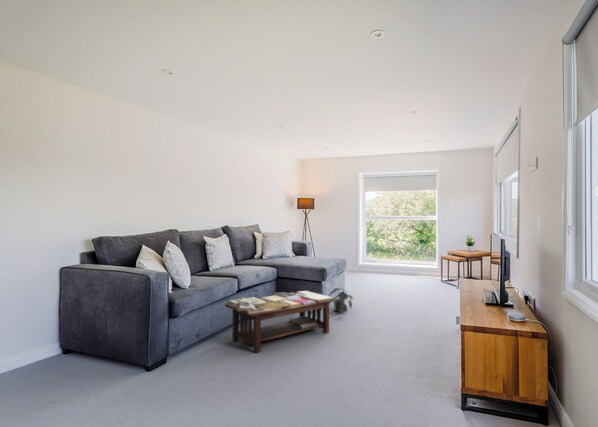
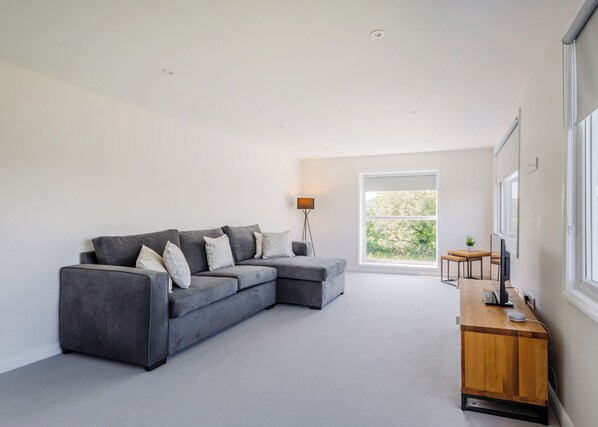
- coffee table (279, 315)
- potted plant (338, 299)
